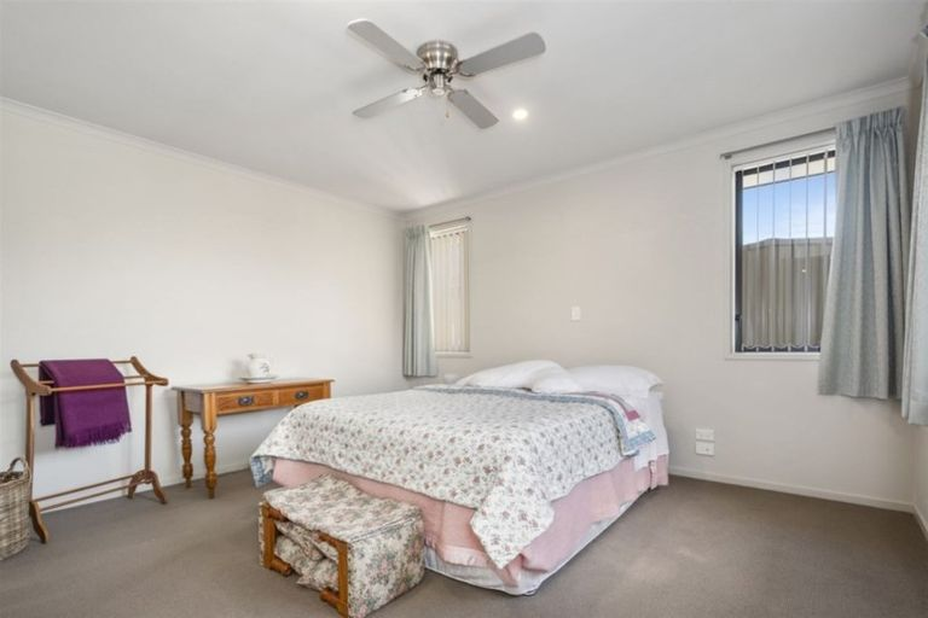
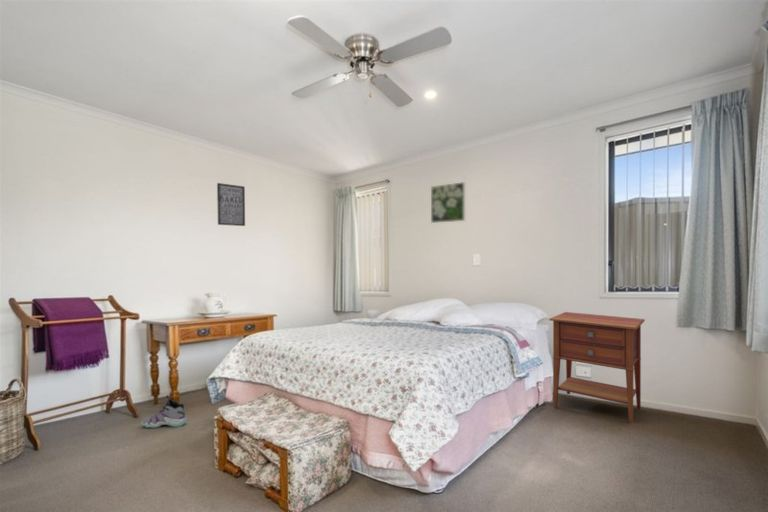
+ wall art (231, 205)
+ nightstand (596, 363)
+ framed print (447, 203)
+ sneaker (164, 410)
